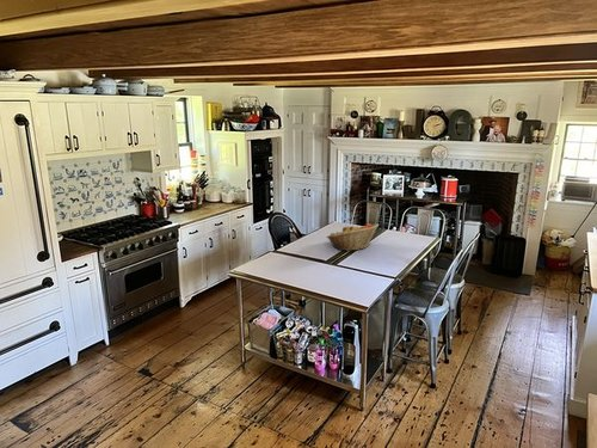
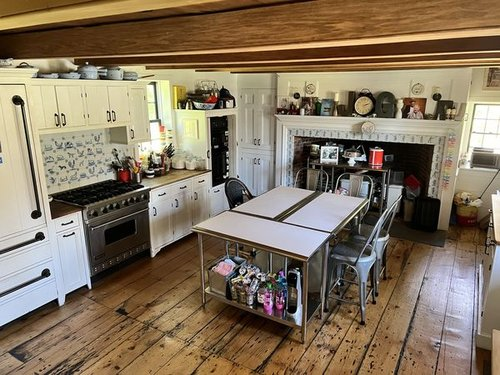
- fruit basket (352, 234)
